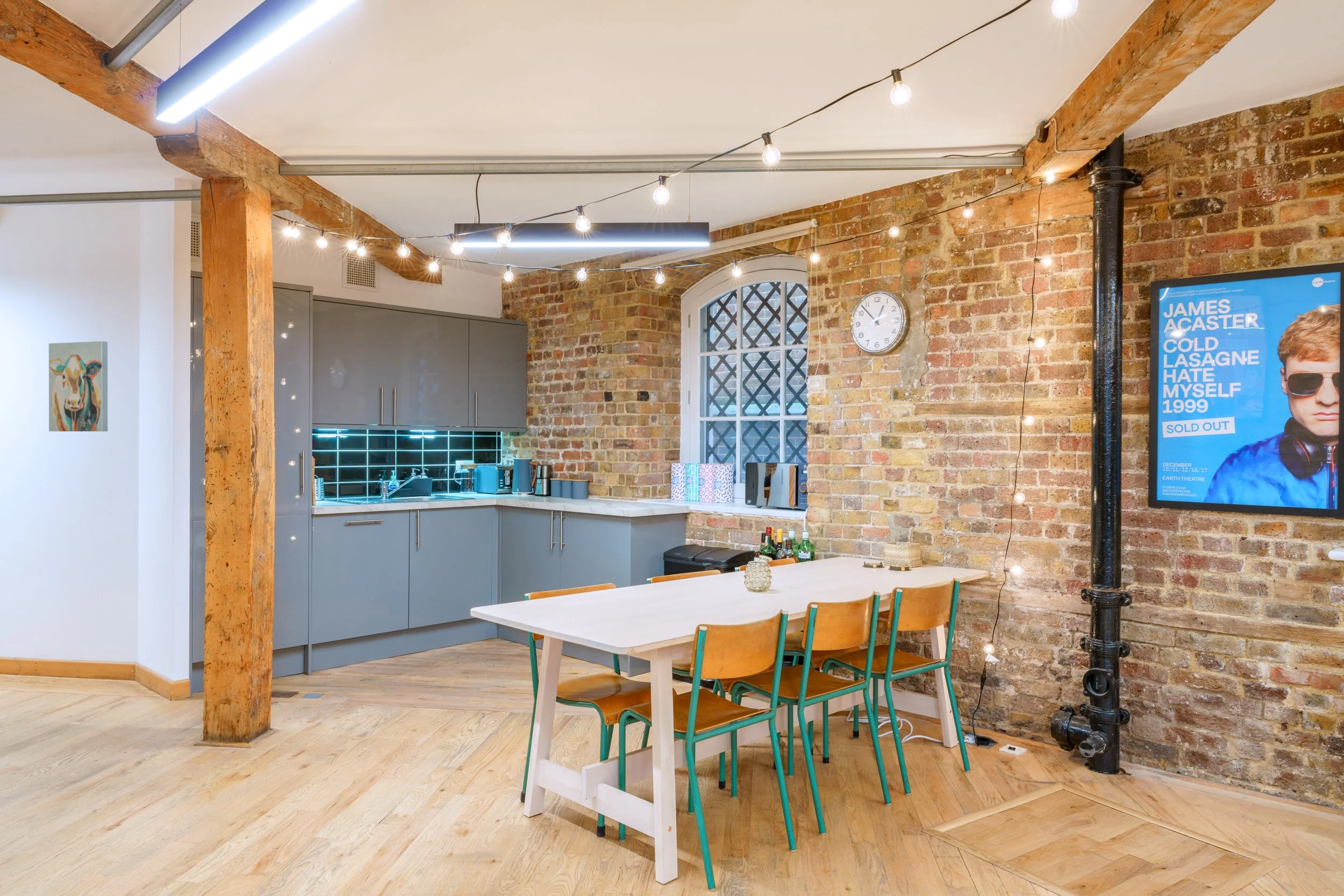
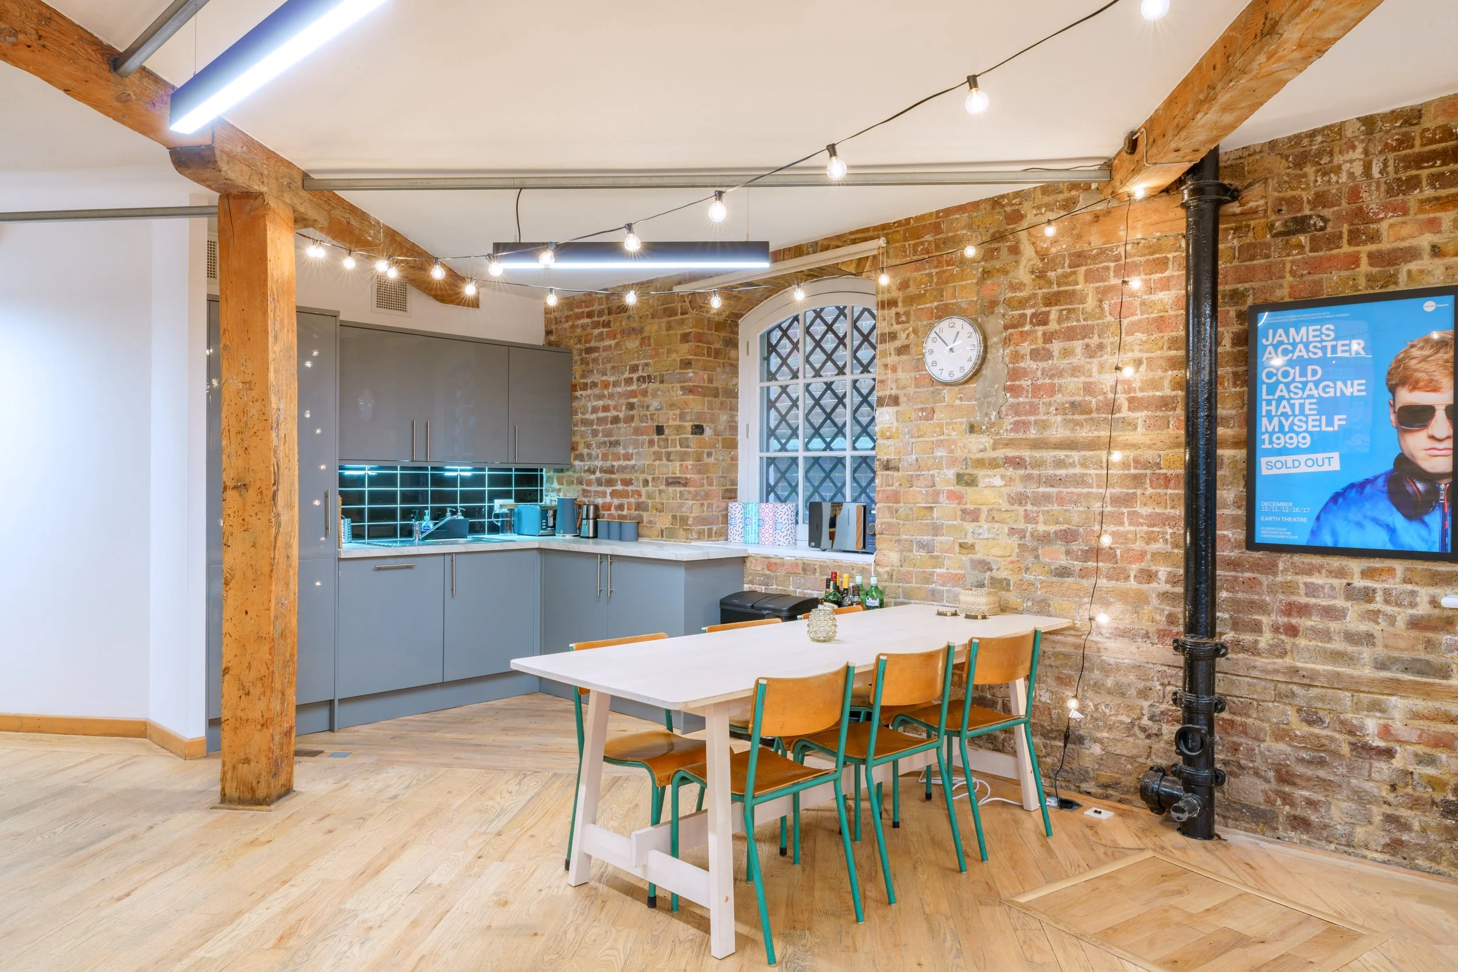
- wall art (78, 387)
